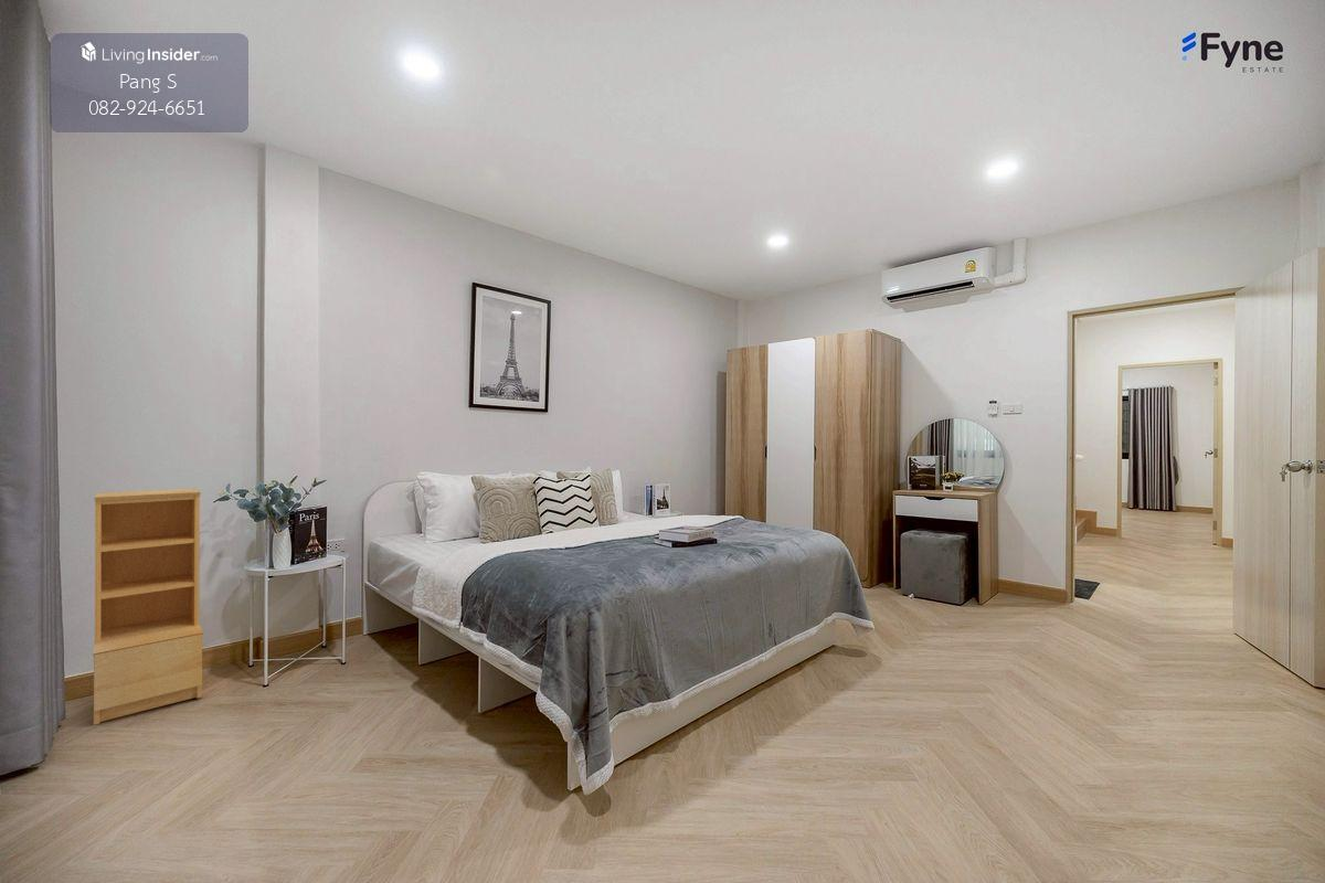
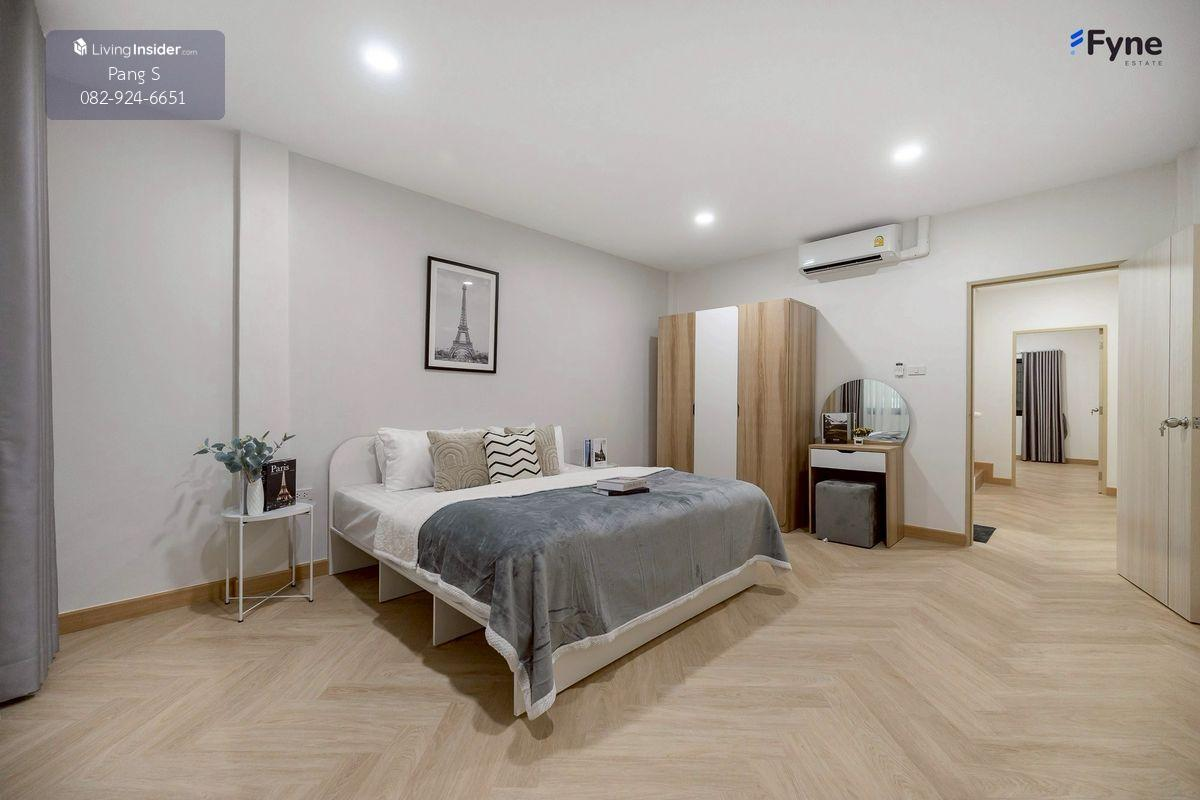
- bookshelf (149, 595)
